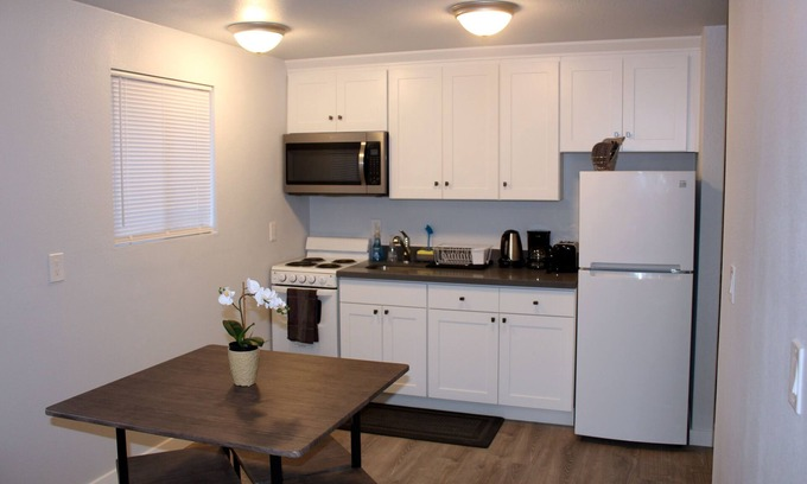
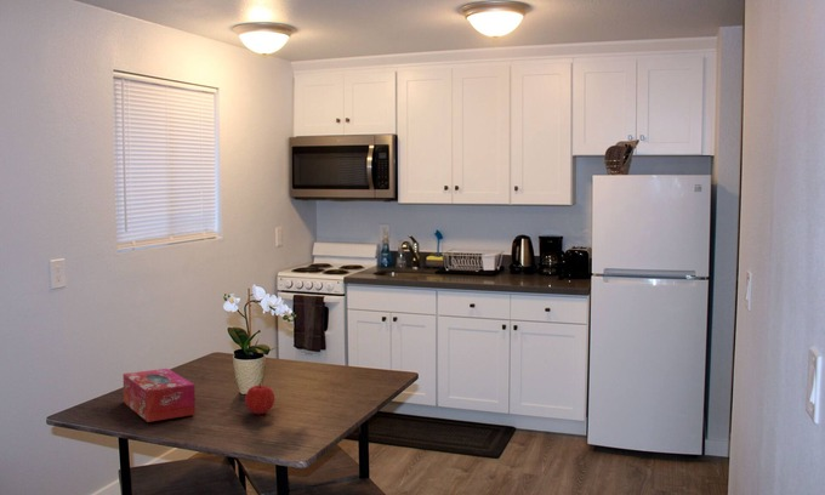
+ fruit (260, 398)
+ tissue box (158, 393)
